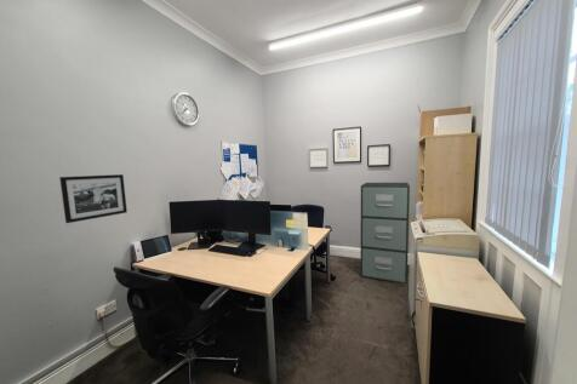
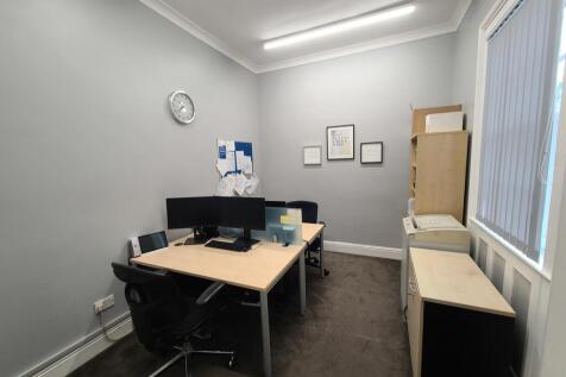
- filing cabinet (384, 228)
- picture frame (96, 196)
